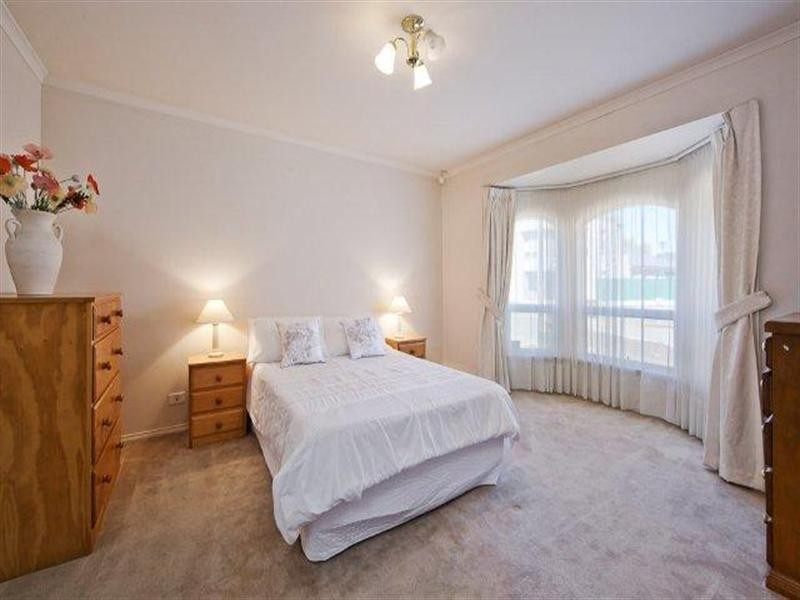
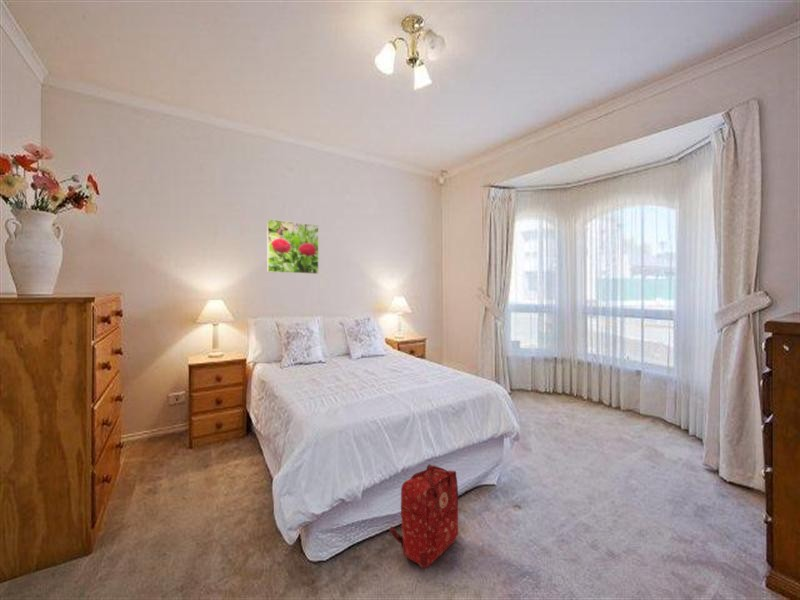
+ backpack (425, 505)
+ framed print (293, 247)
